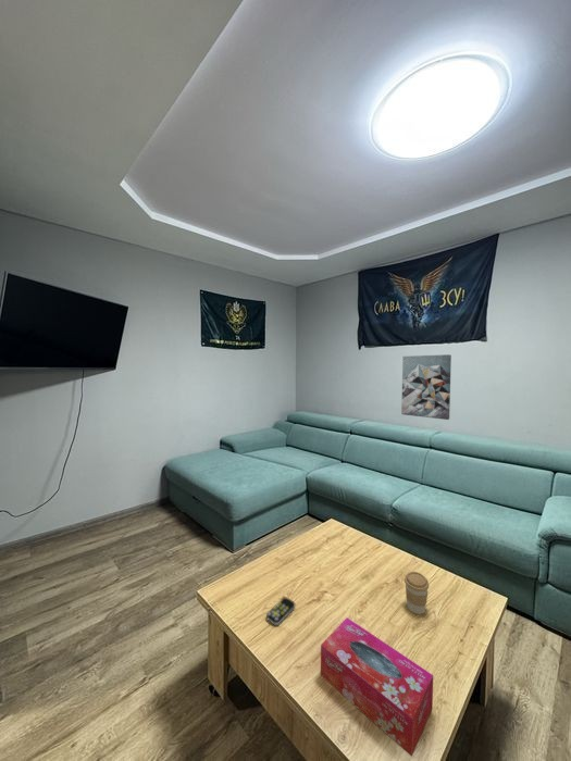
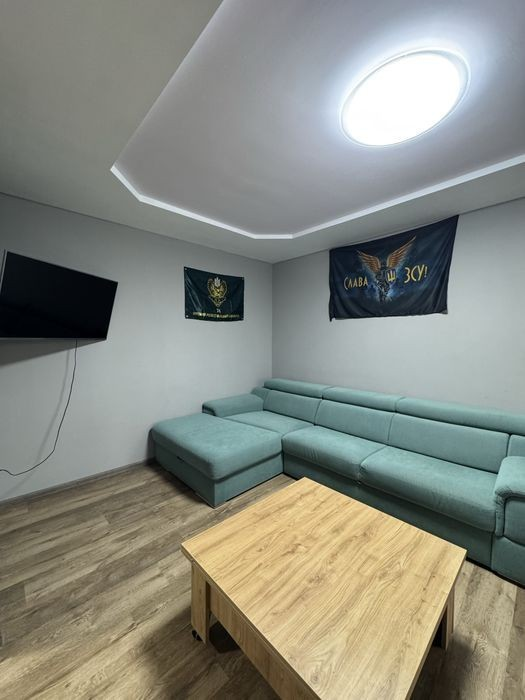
- tissue box (373, 675)
- wall art (424, 386)
- coffee cup (415, 591)
- remote control (281, 610)
